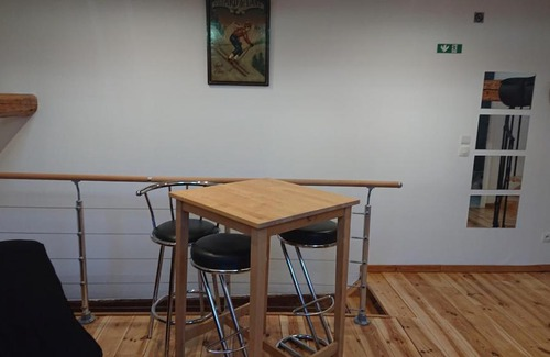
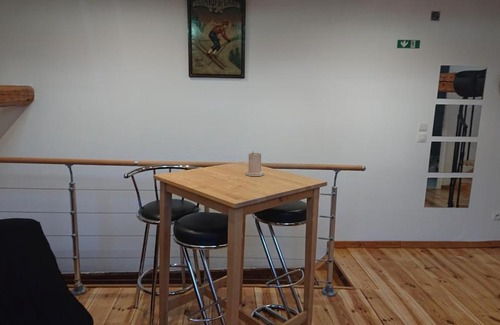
+ candle (254, 162)
